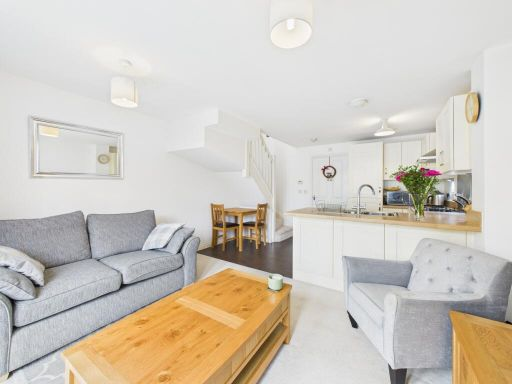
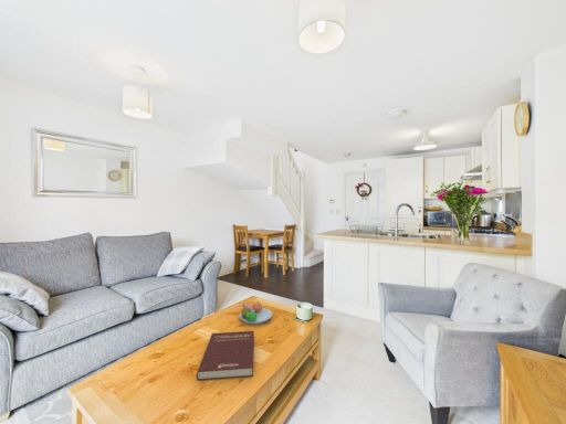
+ book (229, 351)
+ fruit bowl (254, 311)
